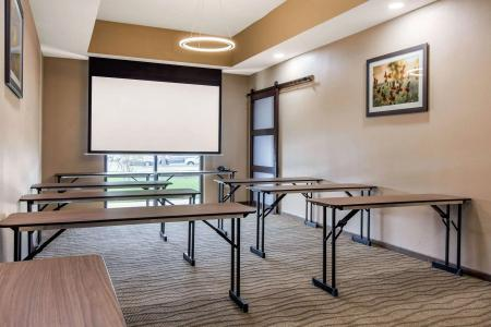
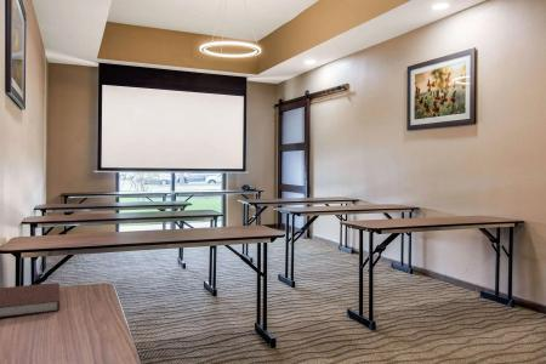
+ notebook (27, 298)
